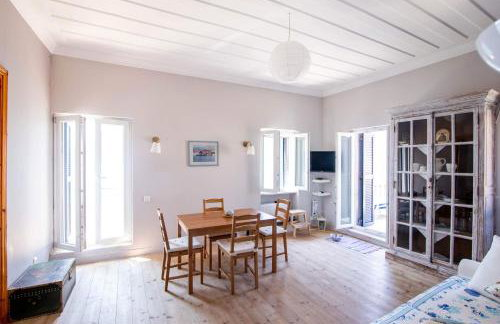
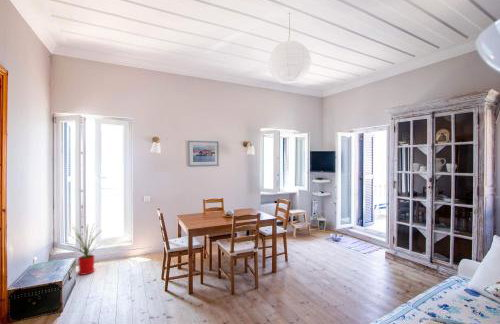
+ house plant (86, 247)
